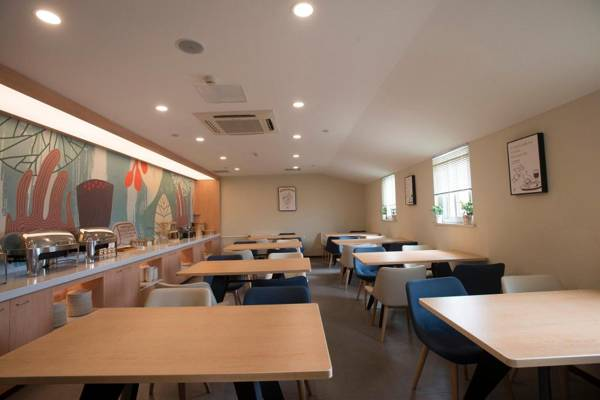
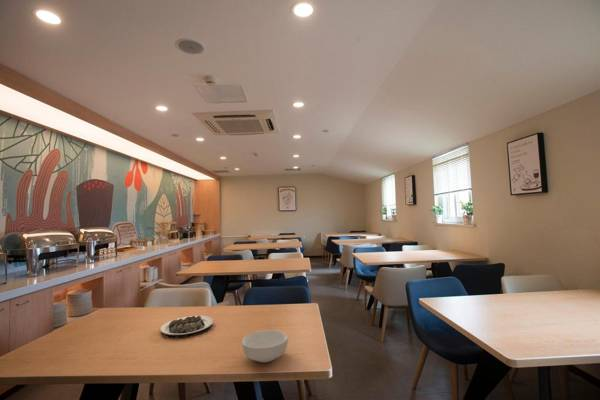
+ cereal bowl (265, 347)
+ plate (187, 324)
